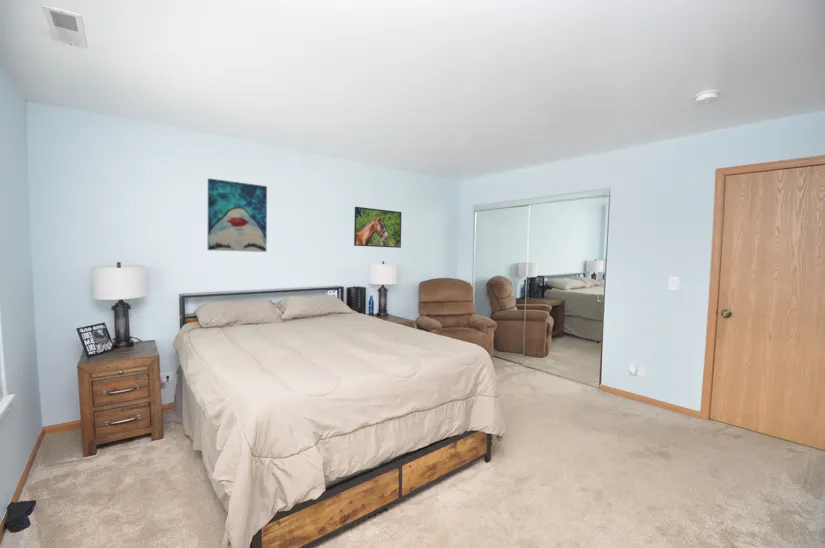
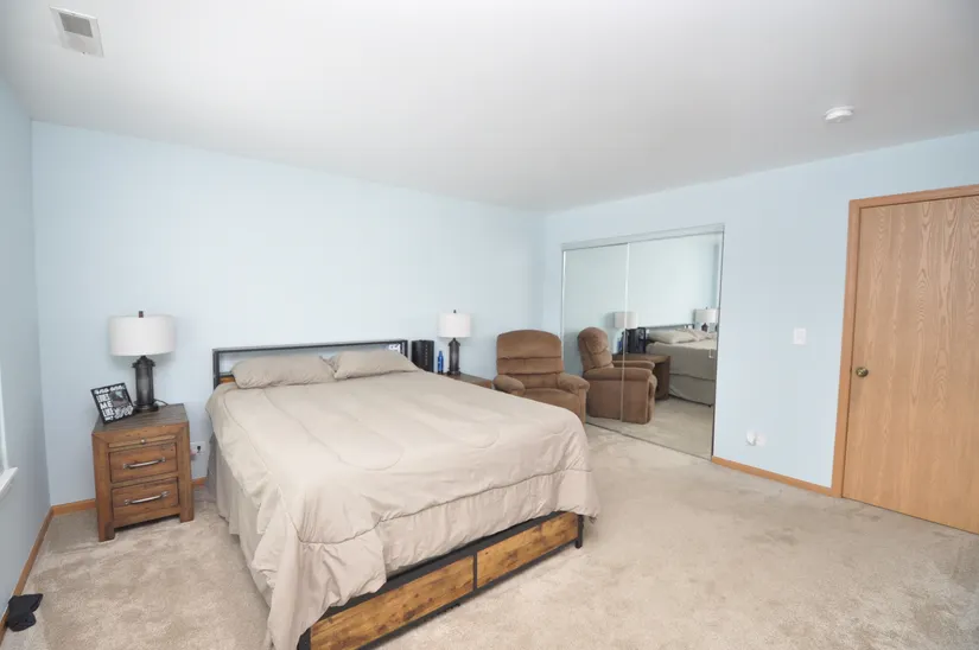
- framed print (378, 228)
- wall art (238, 217)
